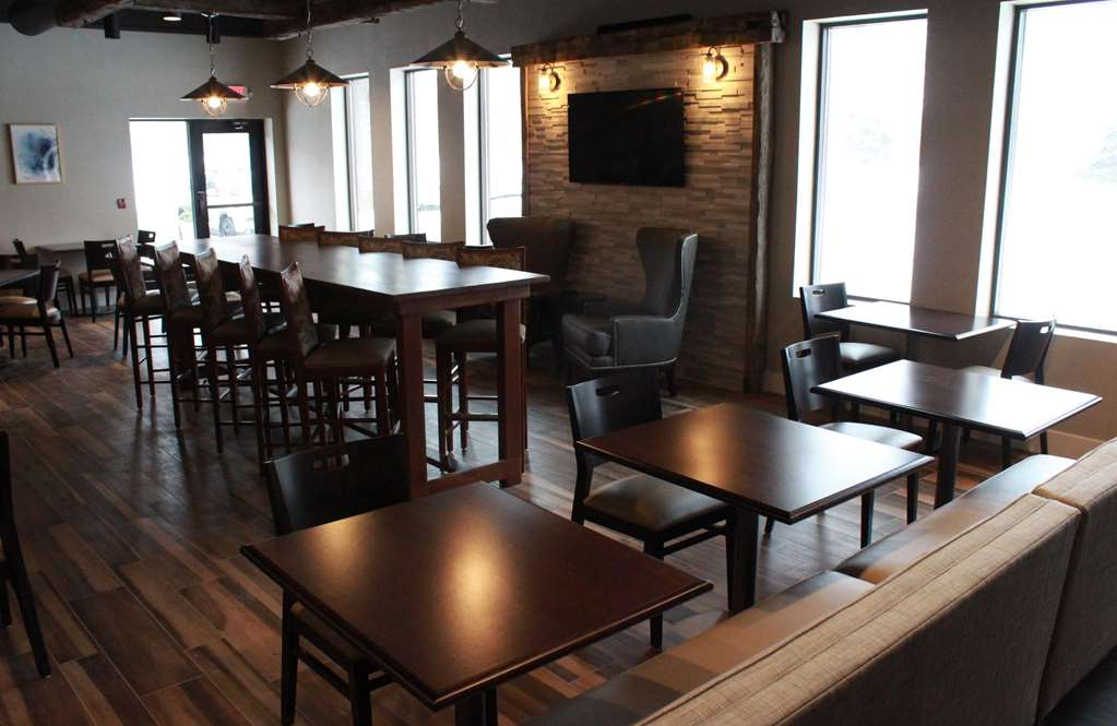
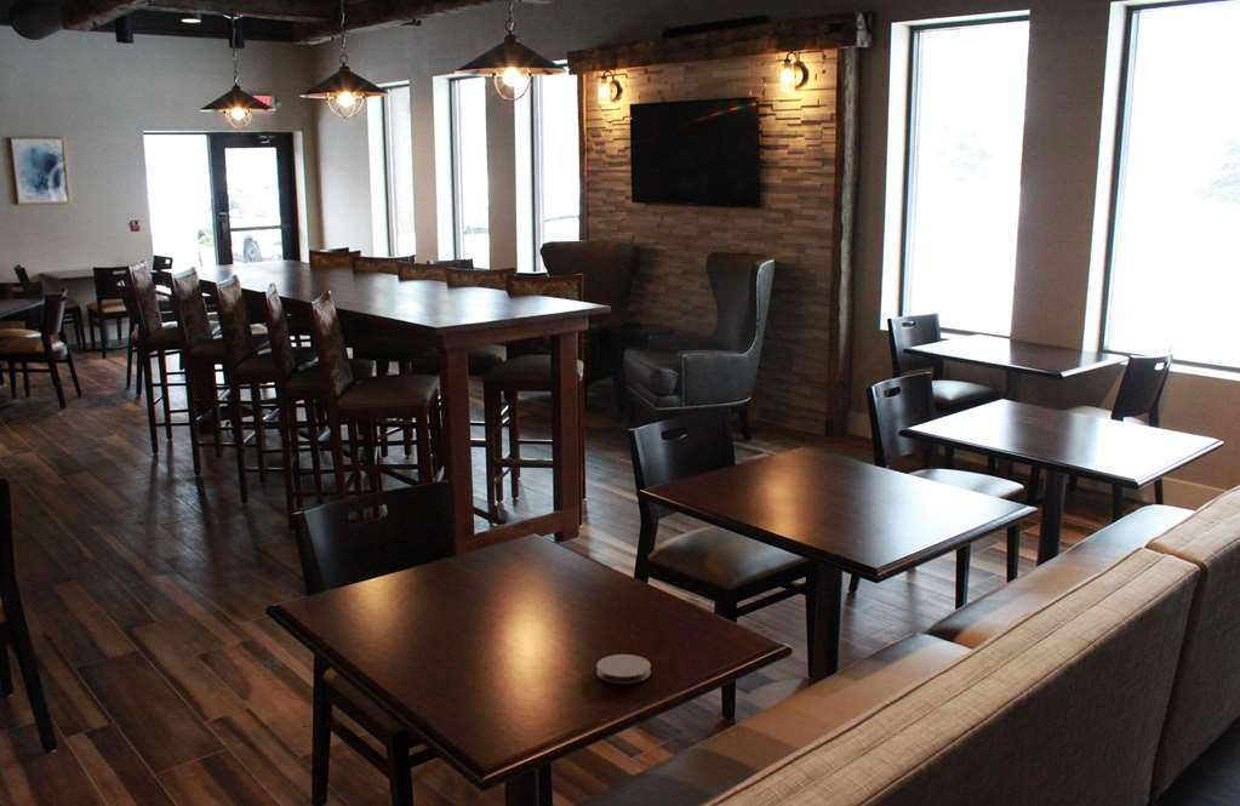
+ coaster (623, 668)
